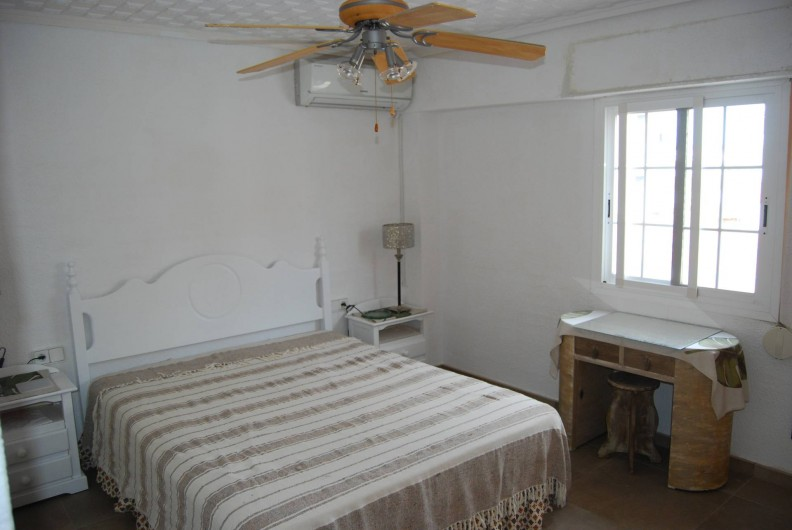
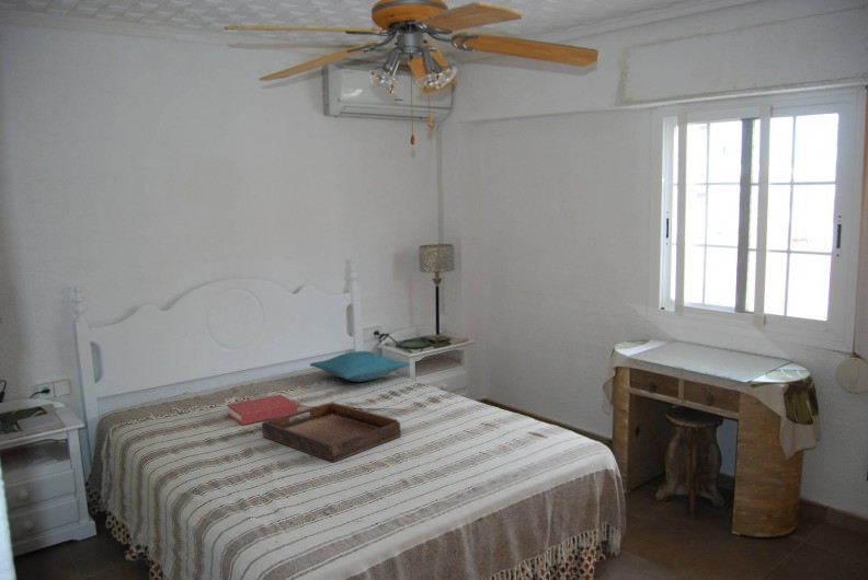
+ hardback book (262, 408)
+ serving tray (332, 429)
+ pillow (359, 366)
